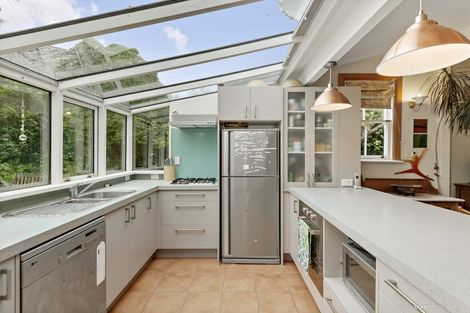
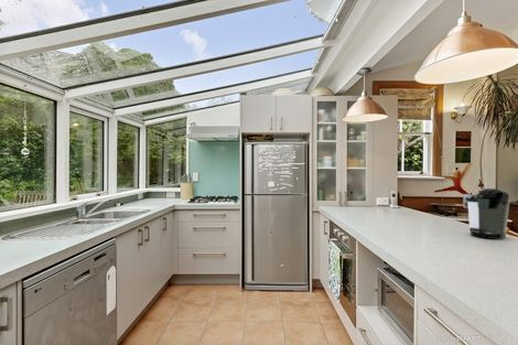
+ coffee maker (478, 211)
